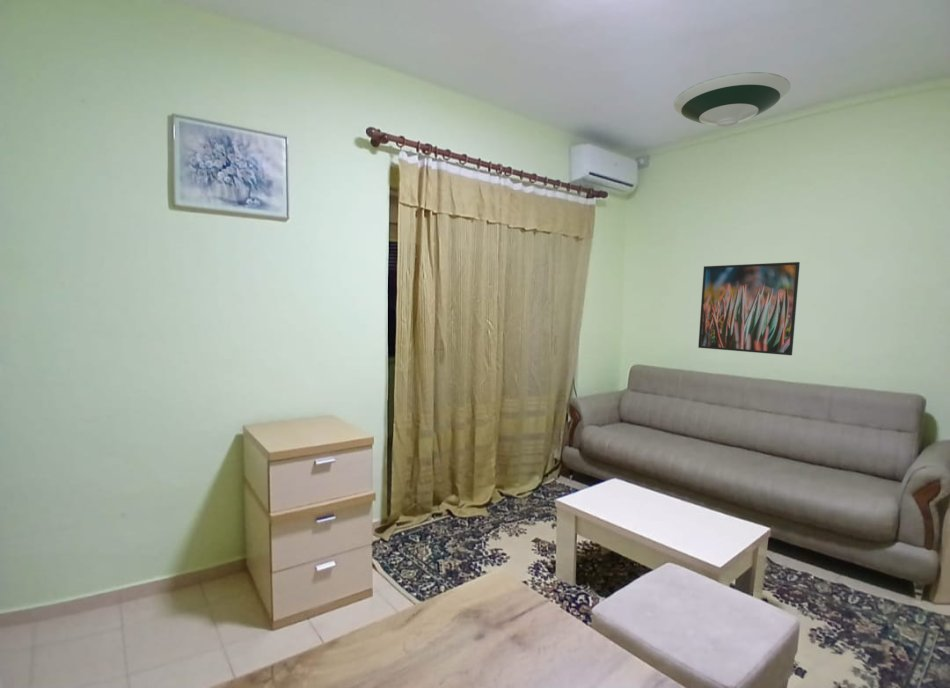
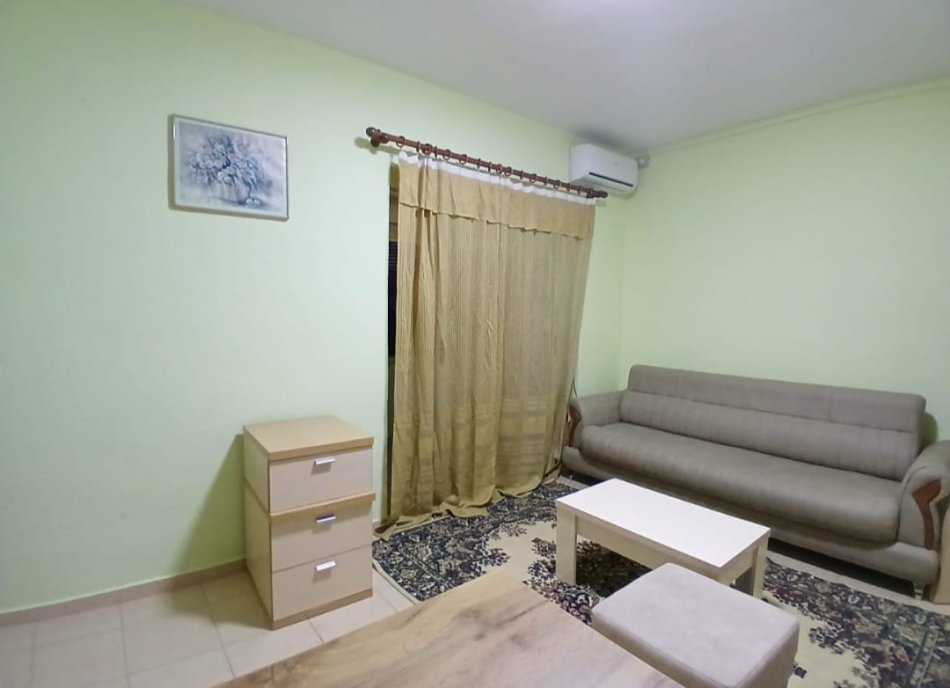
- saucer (728, 110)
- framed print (745, 308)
